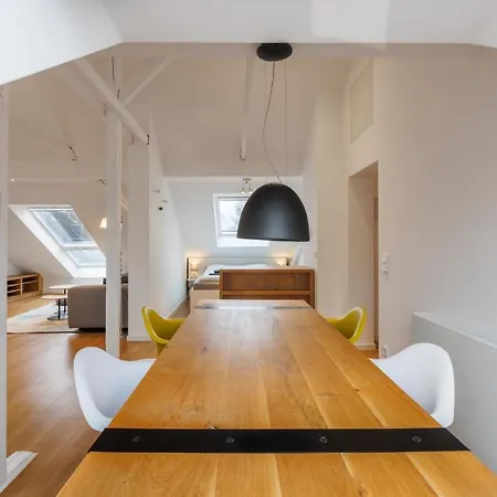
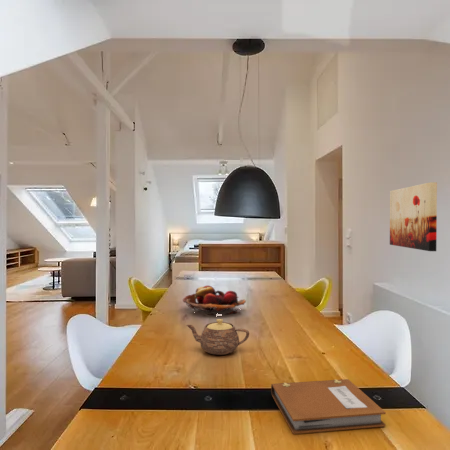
+ notebook (325, 402)
+ wall art (410, 217)
+ fruit basket (212, 298)
+ teapot (217, 334)
